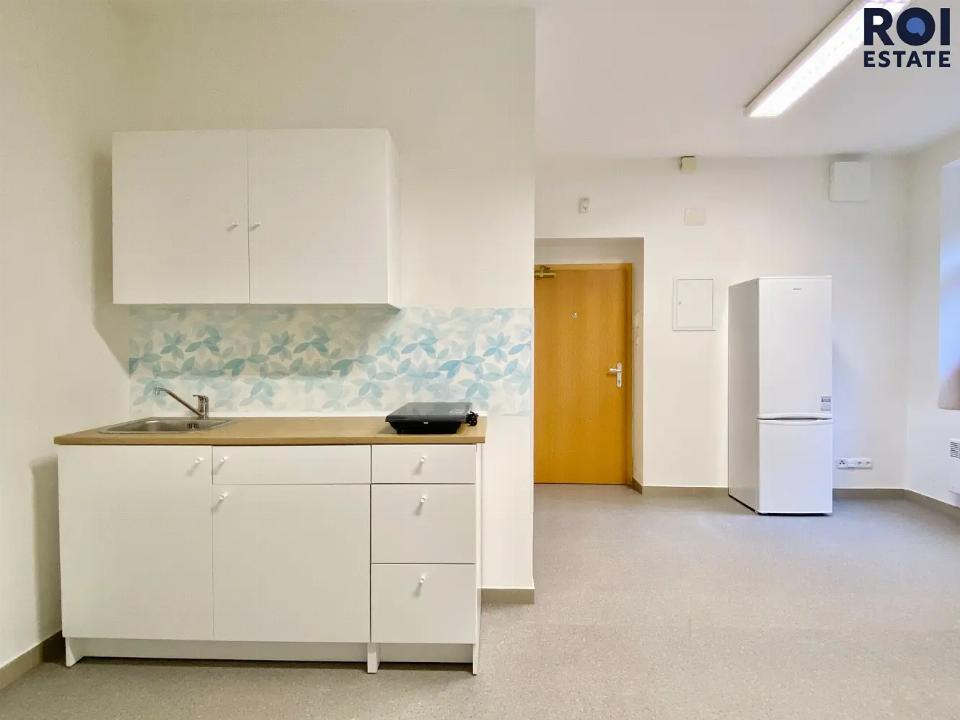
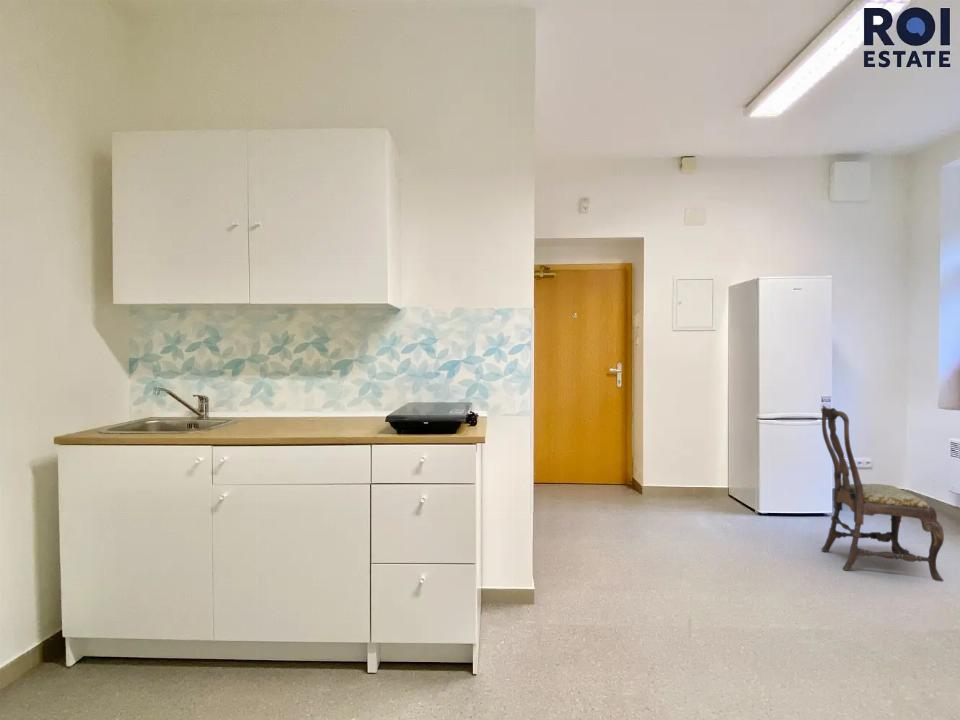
+ dining chair (876, 485)
